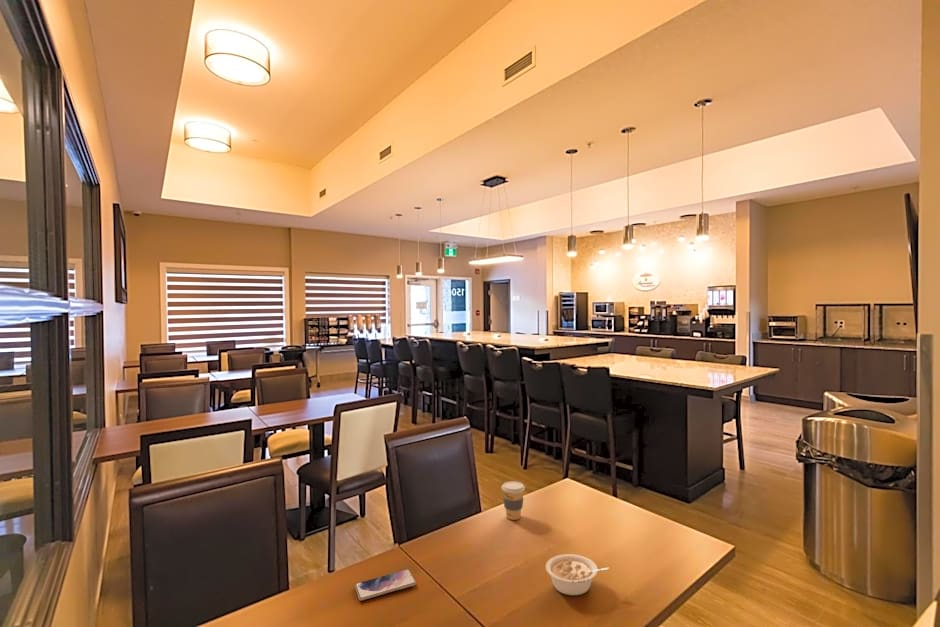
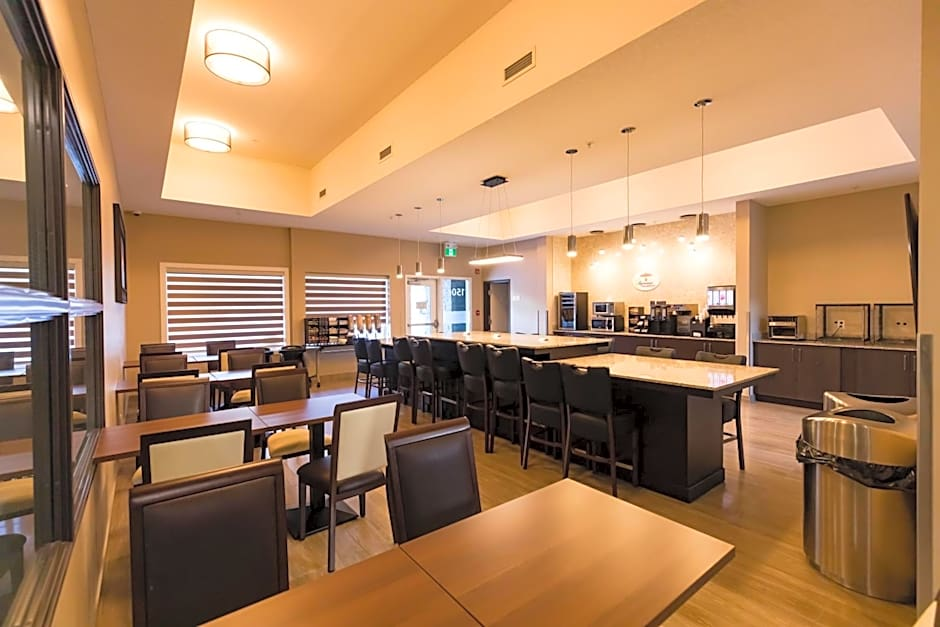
- coffee cup (513, 500)
- legume (573, 573)
- smartphone (385, 584)
